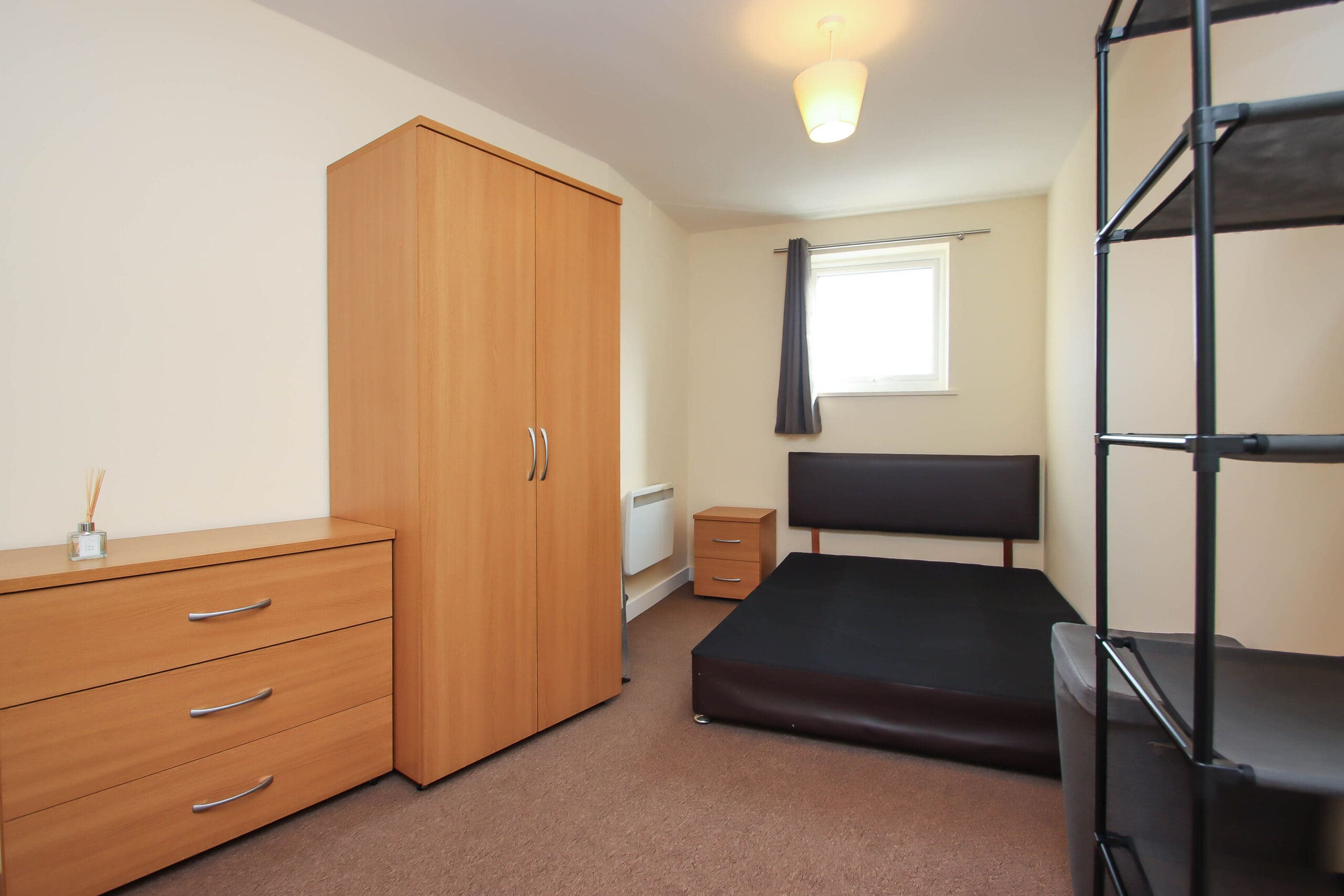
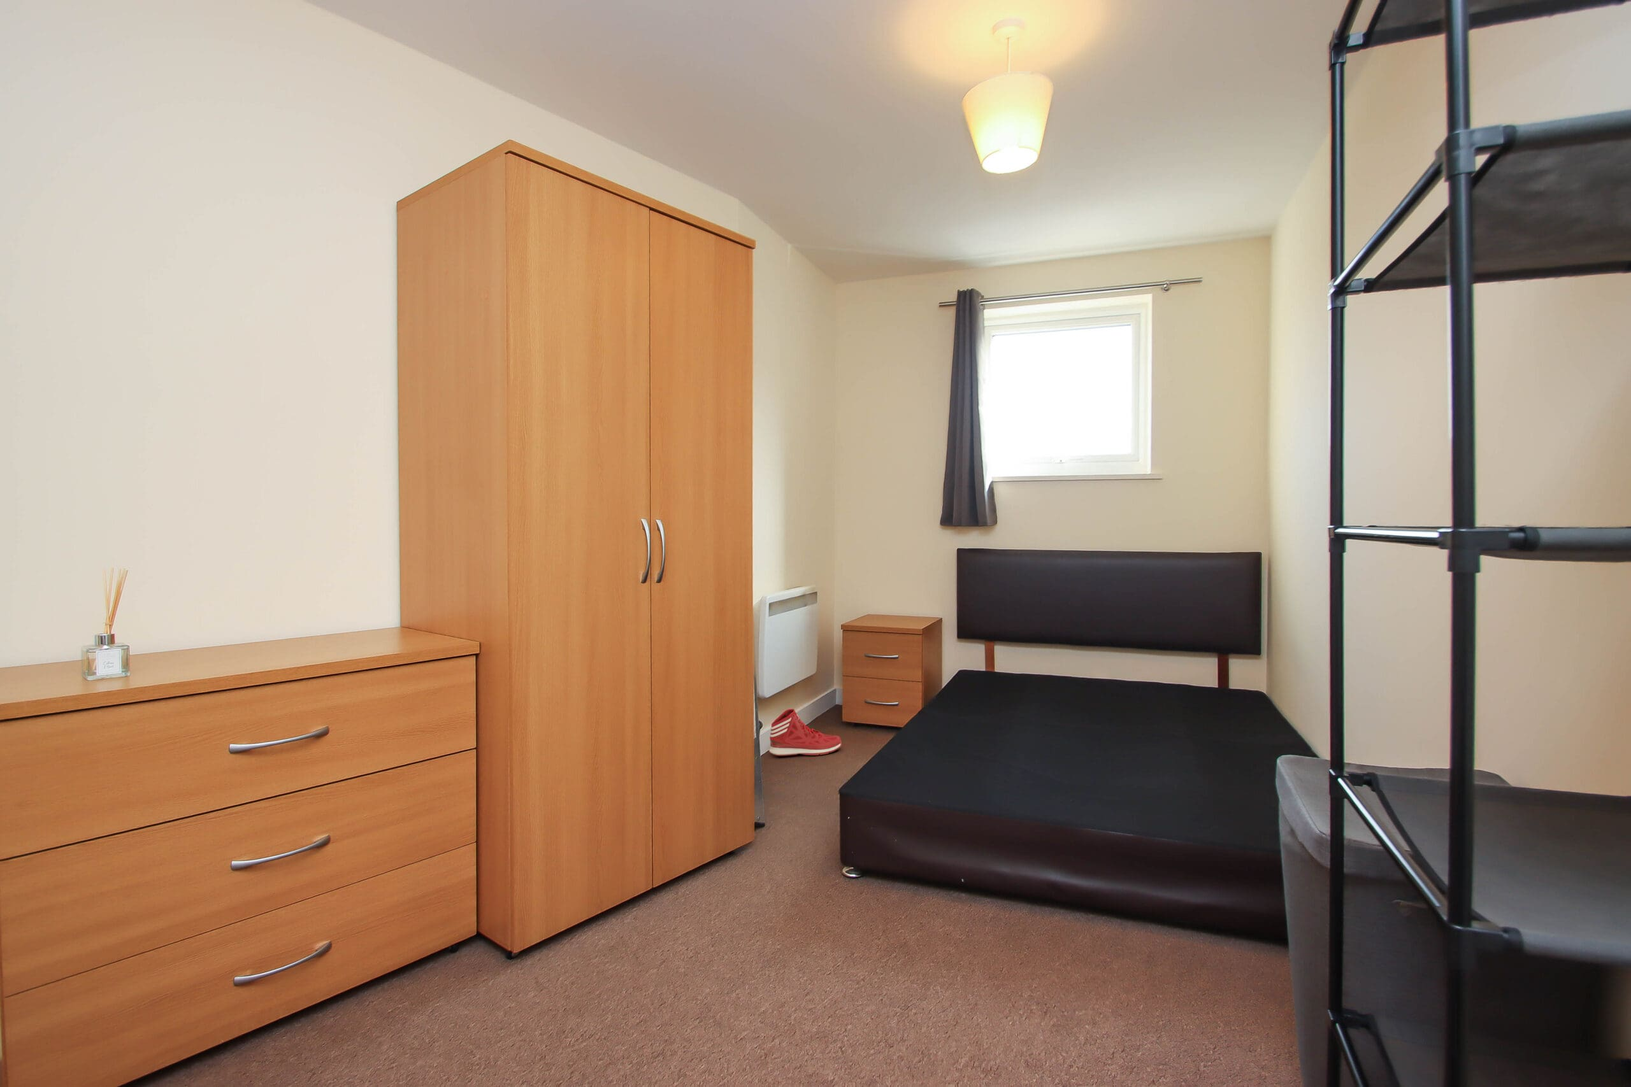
+ sneaker (806, 730)
